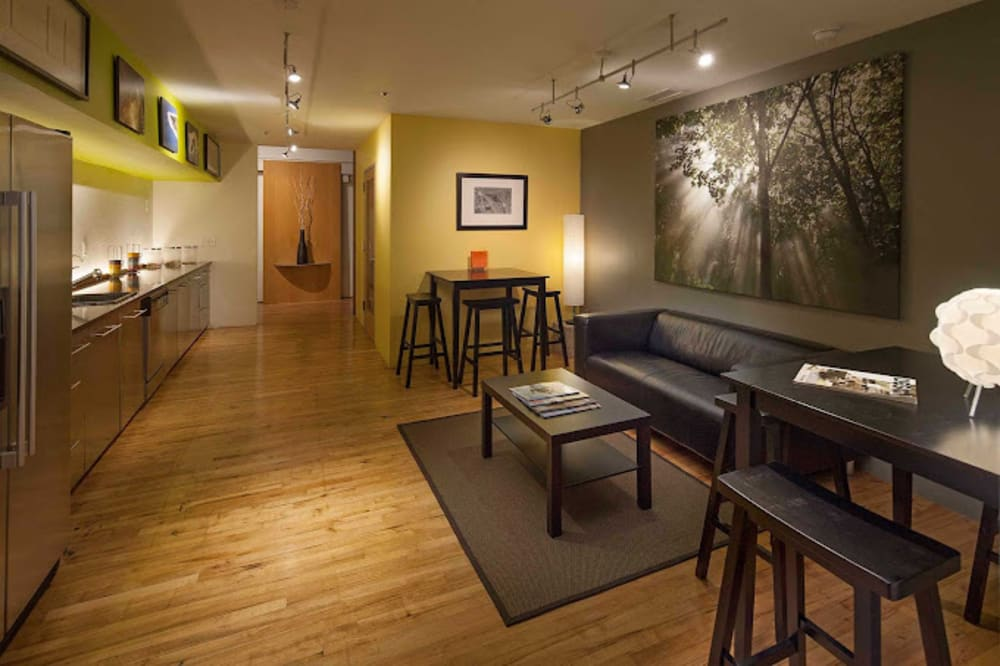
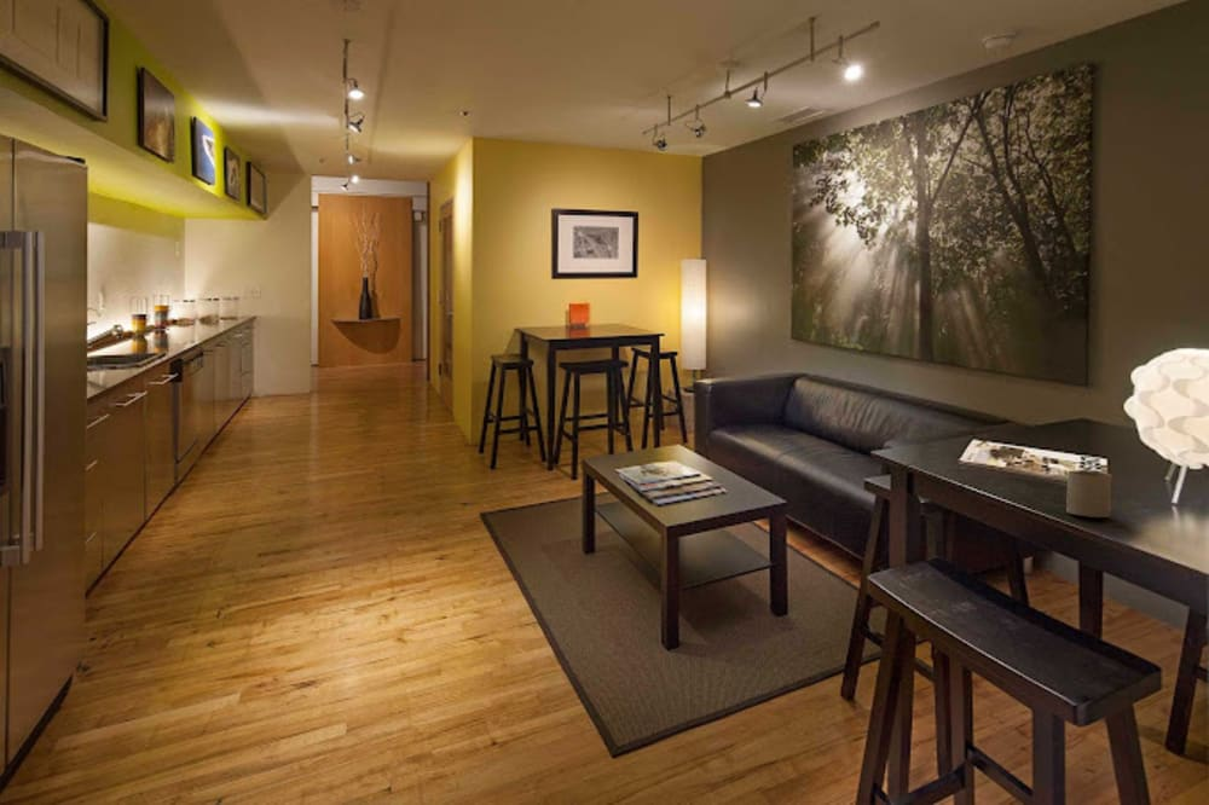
+ mug (1086, 492)
